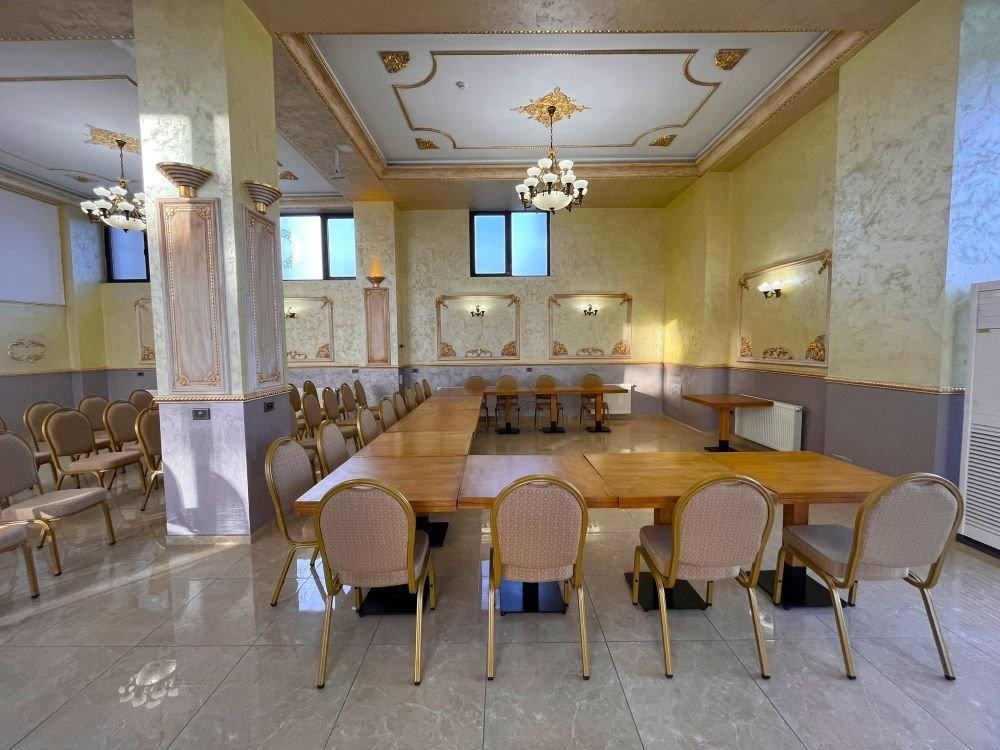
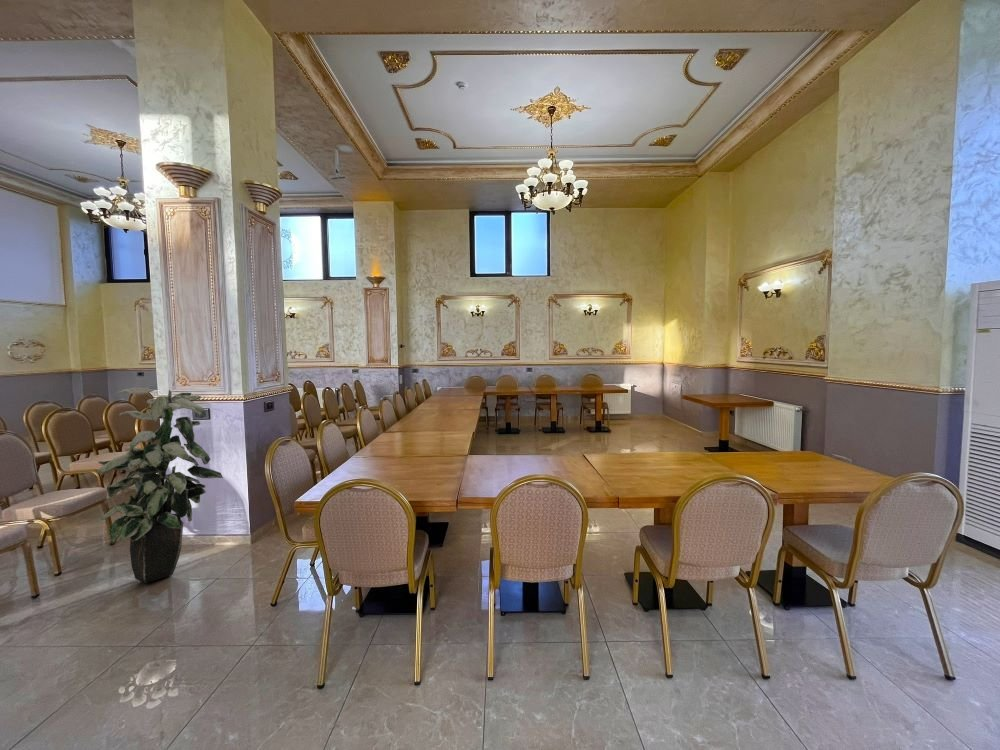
+ indoor plant (156, 480)
